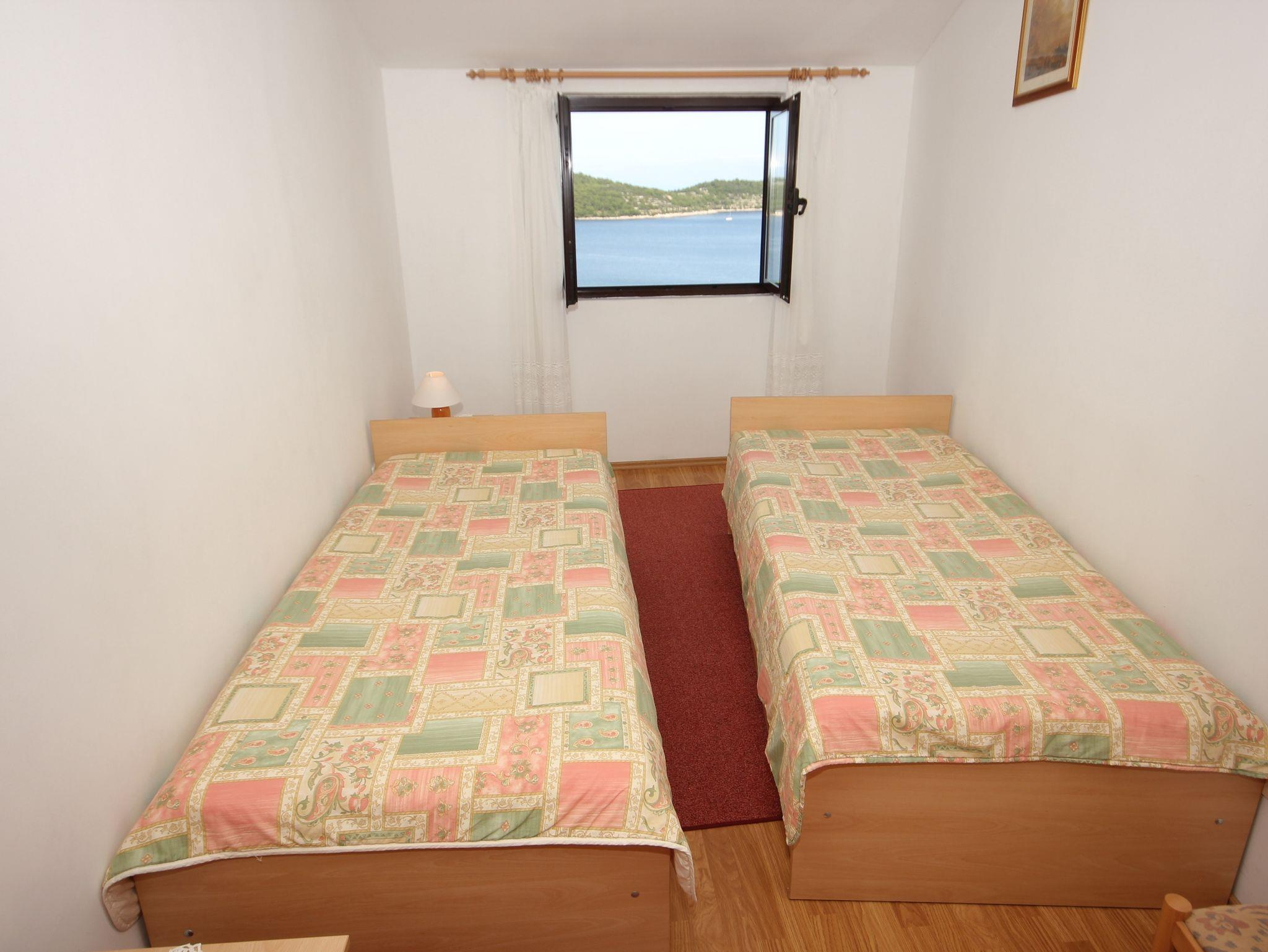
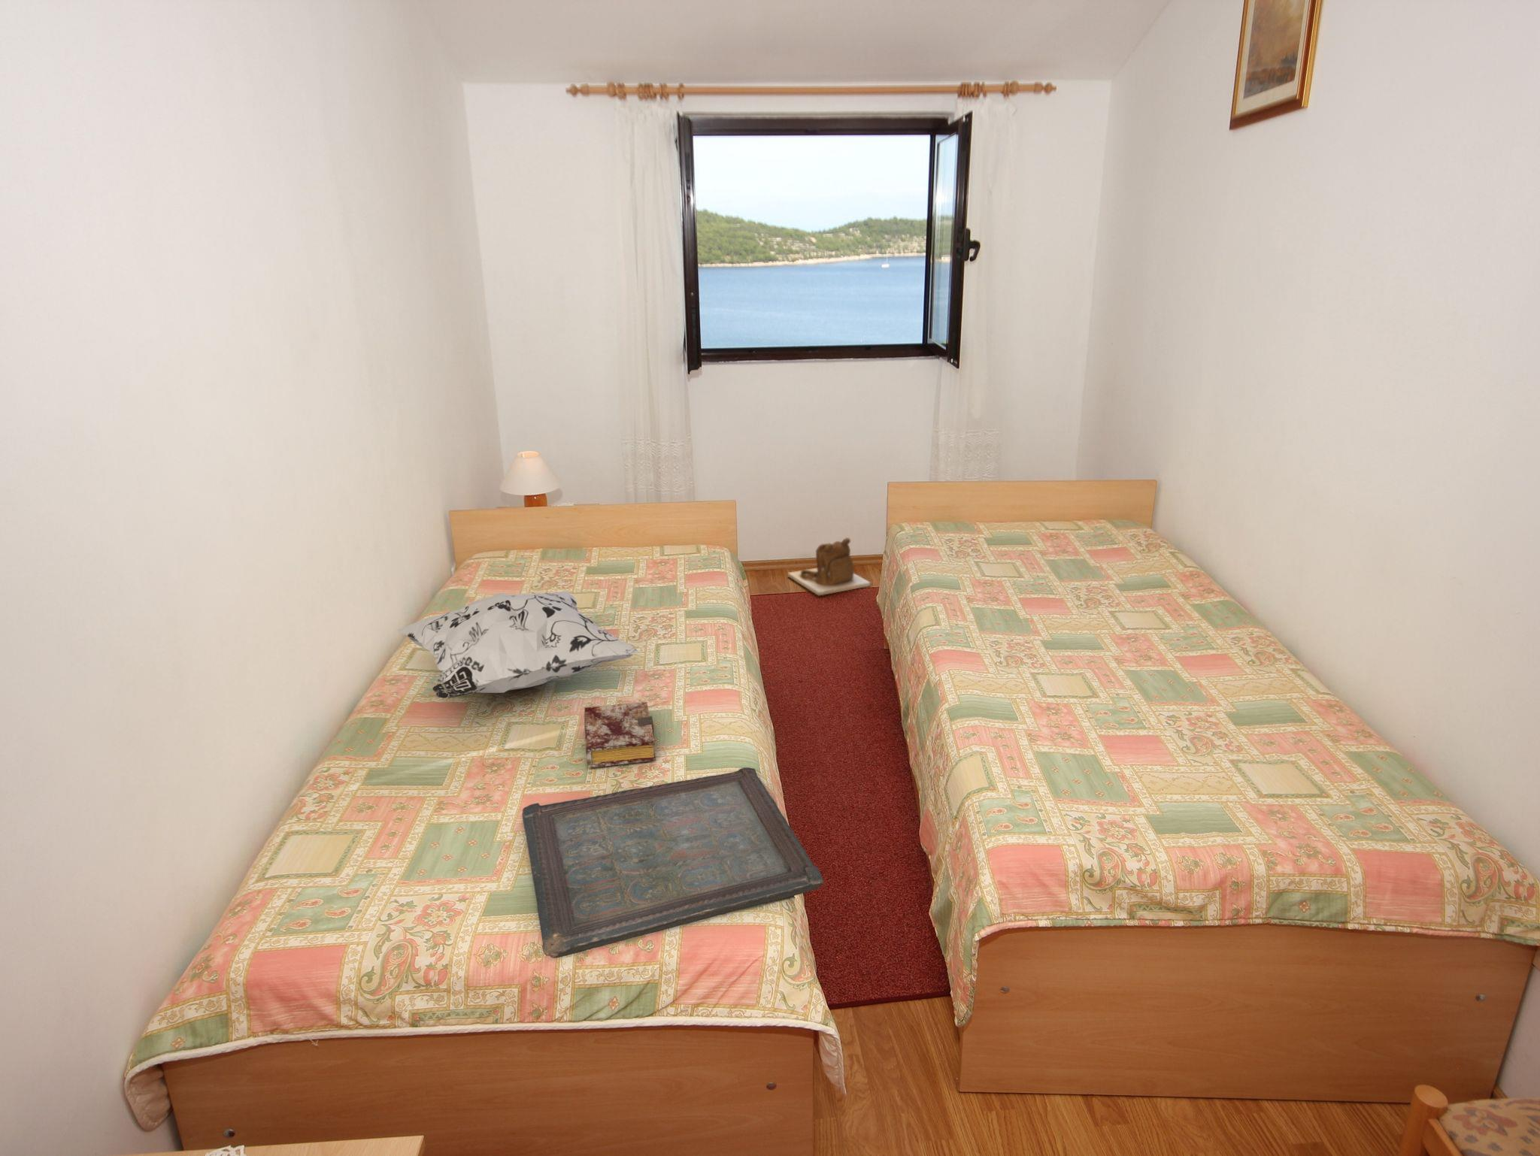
+ serving tray (664, 848)
+ decorative pillow (514, 641)
+ book (619, 733)
+ backpack (828, 557)
